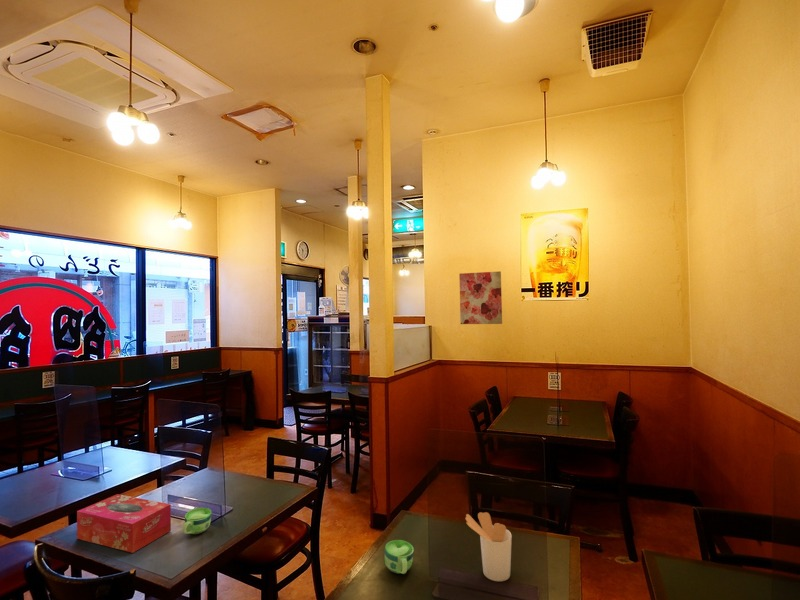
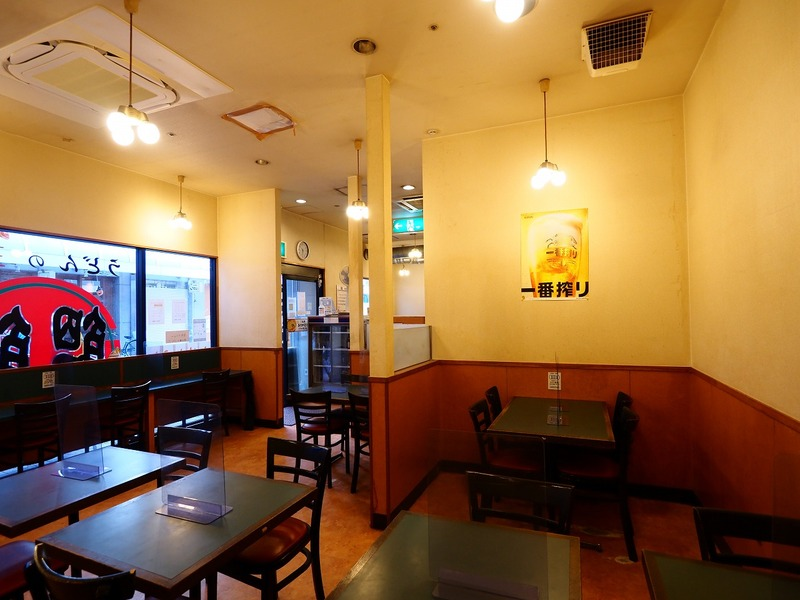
- wall art (480, 298)
- utensil holder (487, 544)
- cup (196, 523)
- cup (401, 560)
- tissue box (124, 521)
